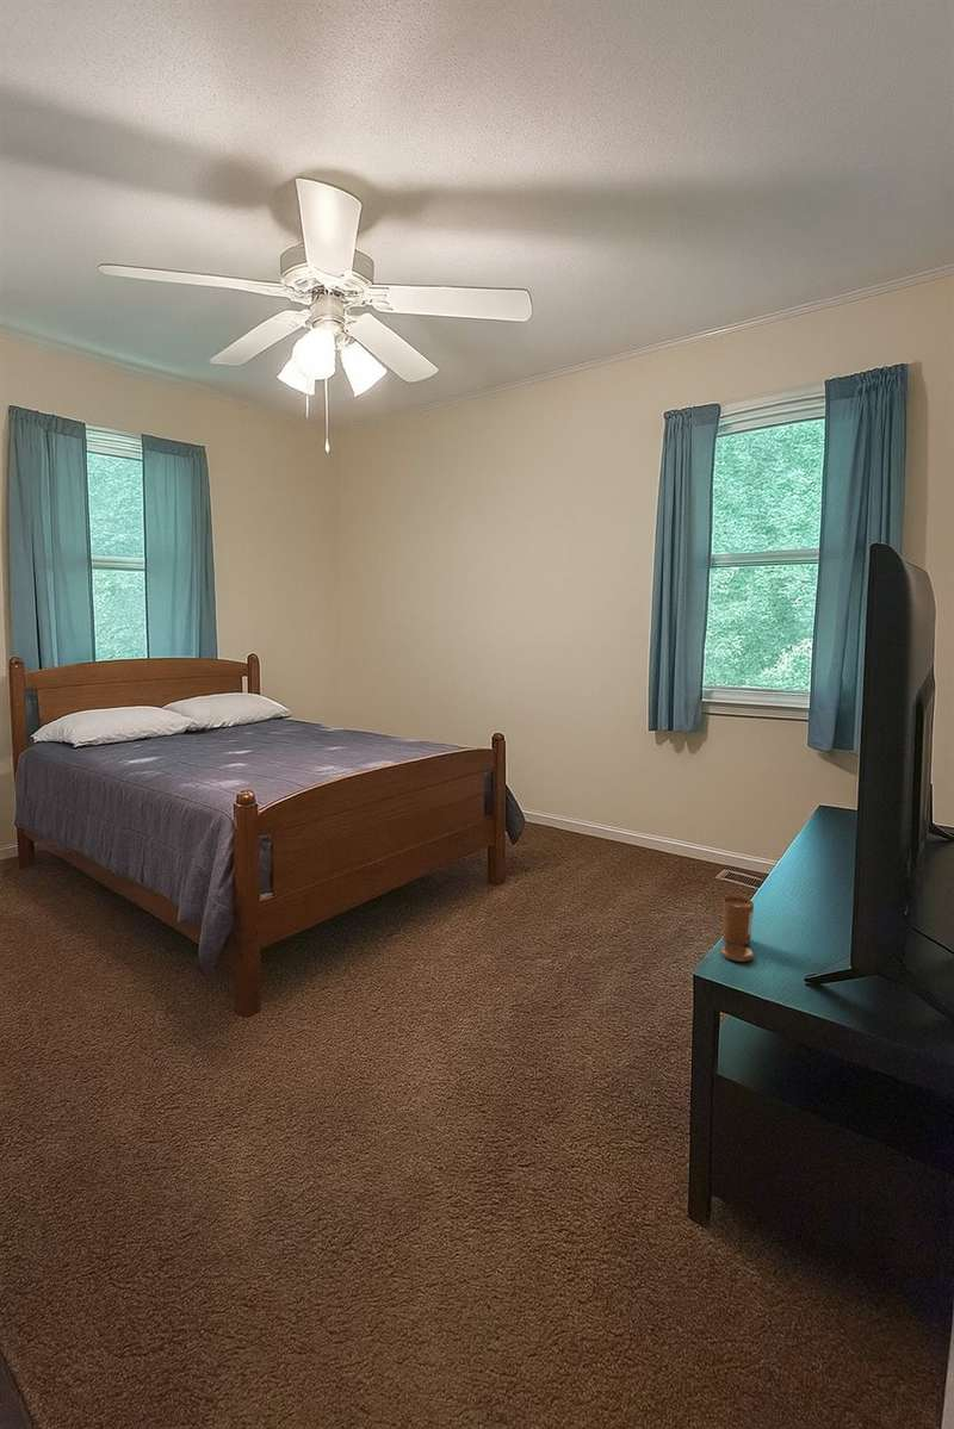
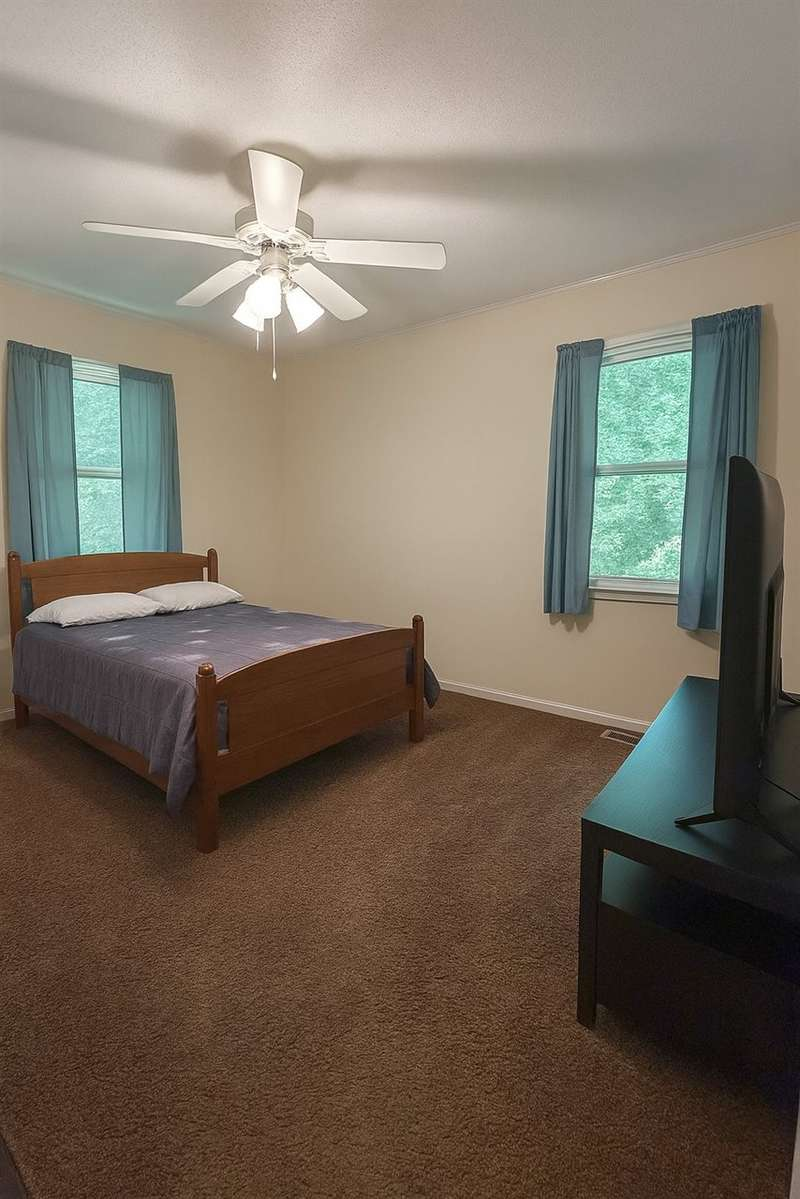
- candle (737, 927)
